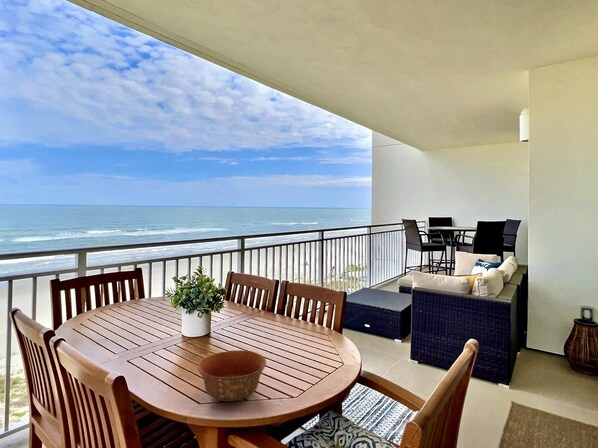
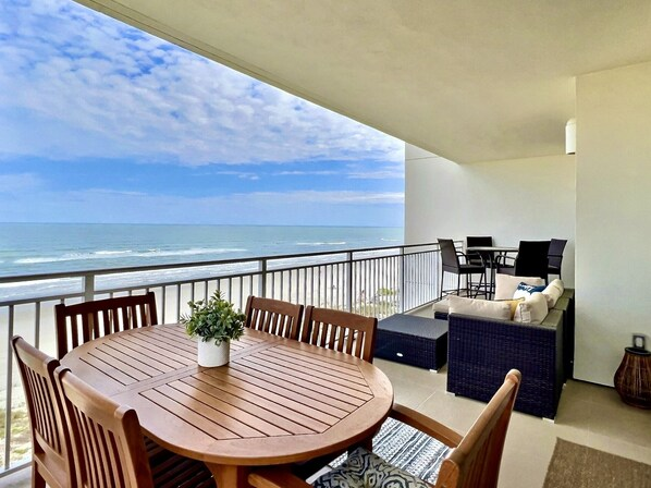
- bowl (232, 377)
